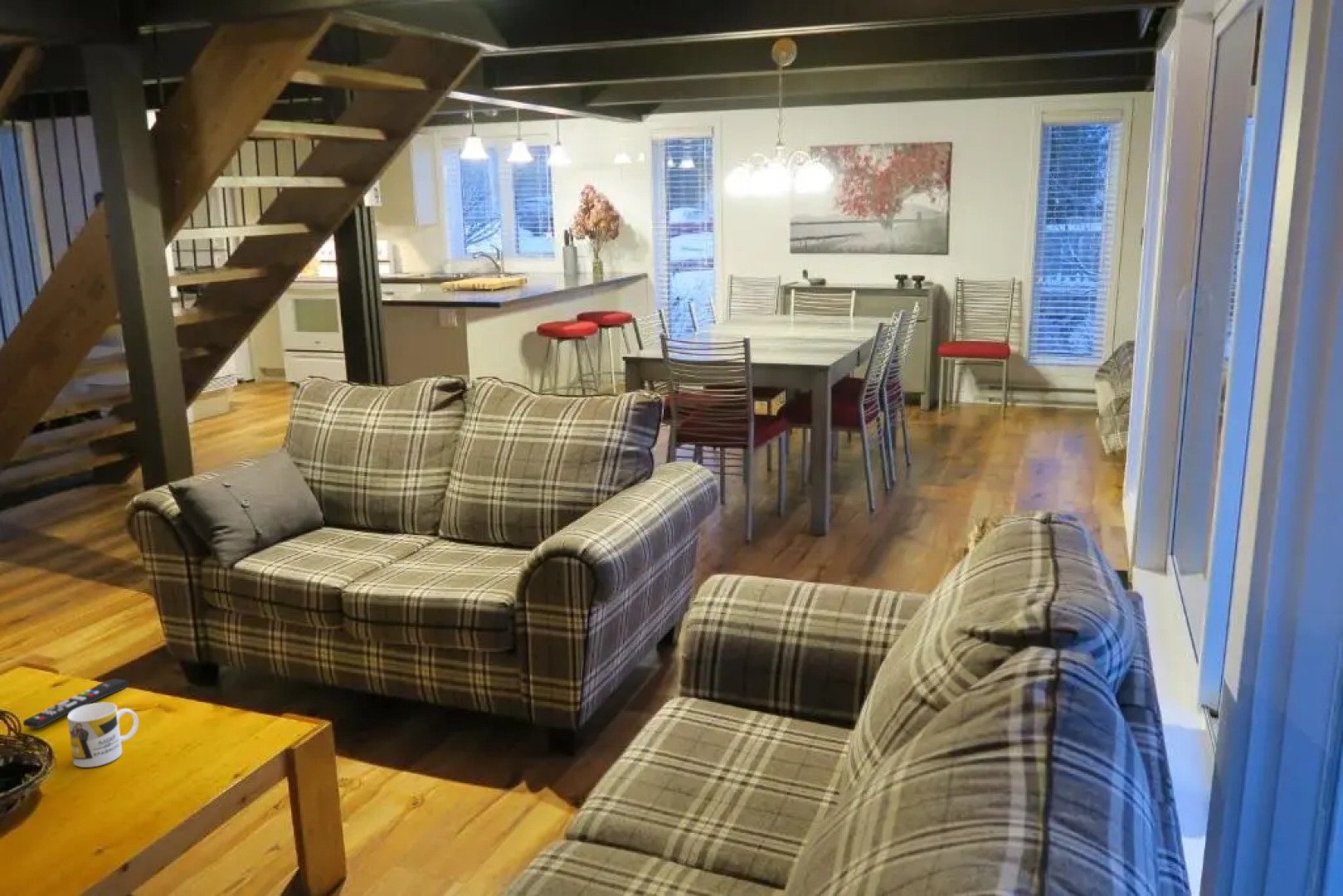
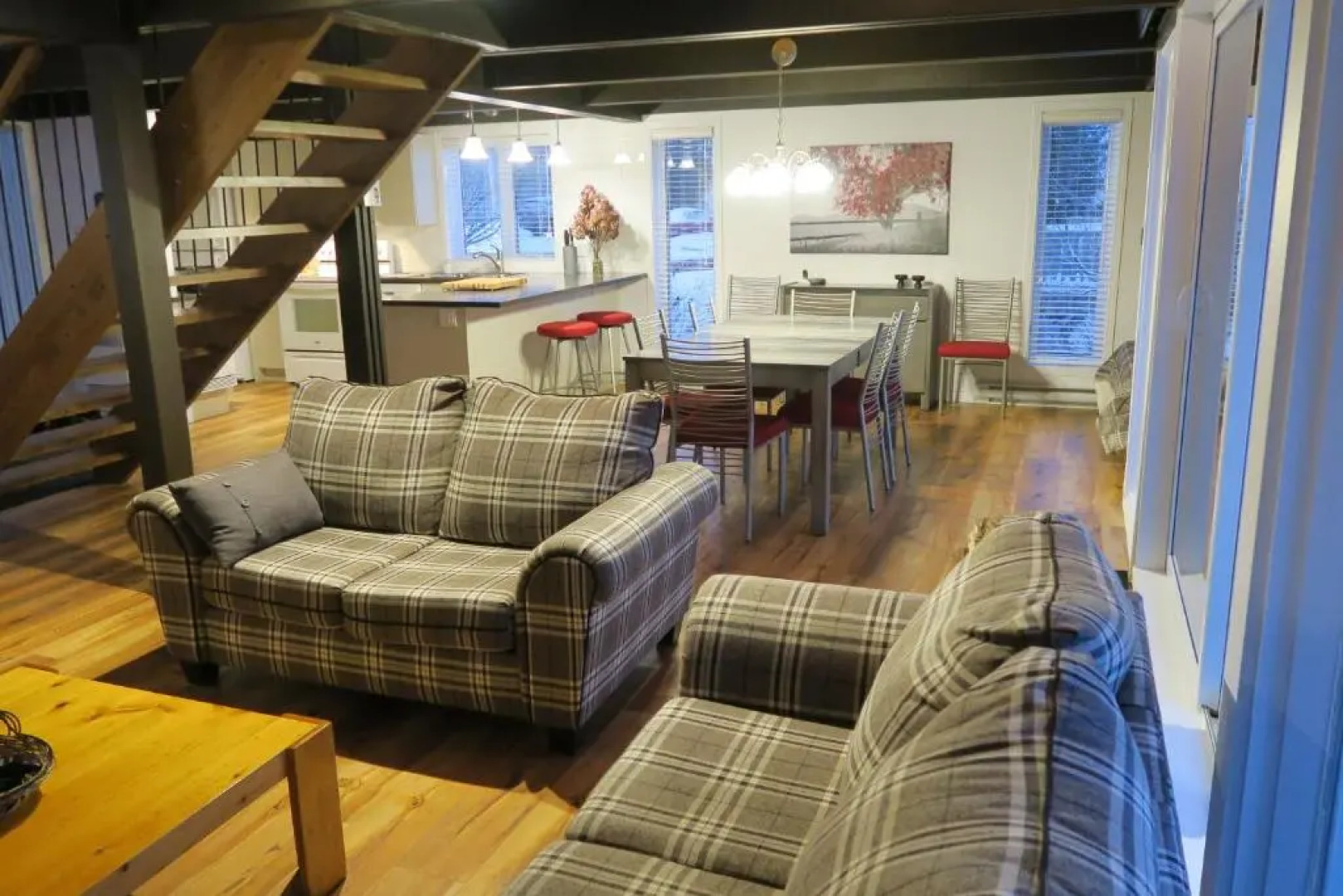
- remote control (78, 702)
- mug (105, 731)
